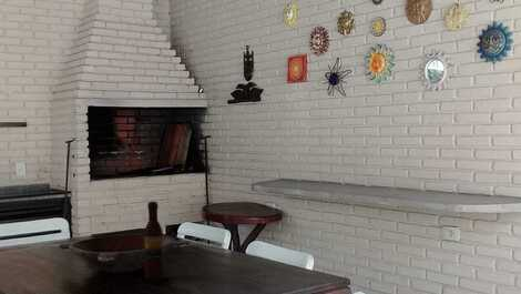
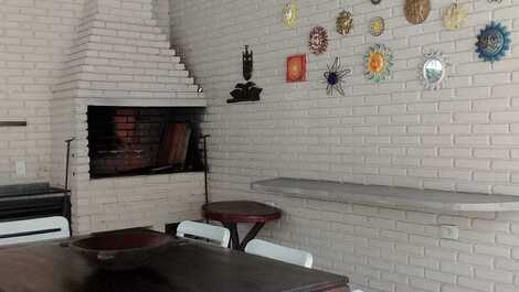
- wine bottle (153, 240)
